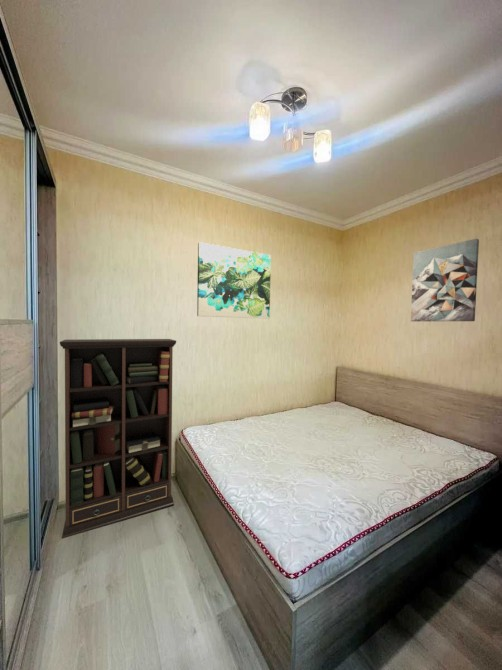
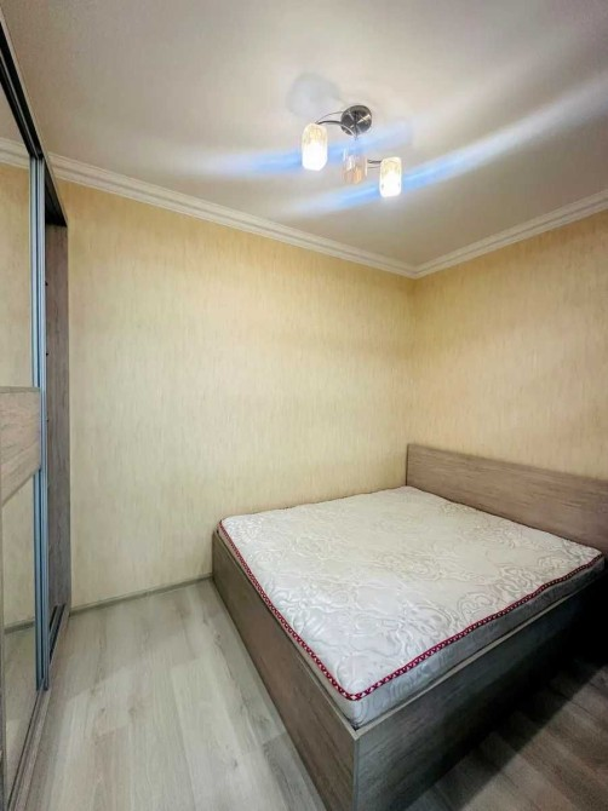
- bookcase (122, 426)
- wall art (236, 283)
- wall art (441, 284)
